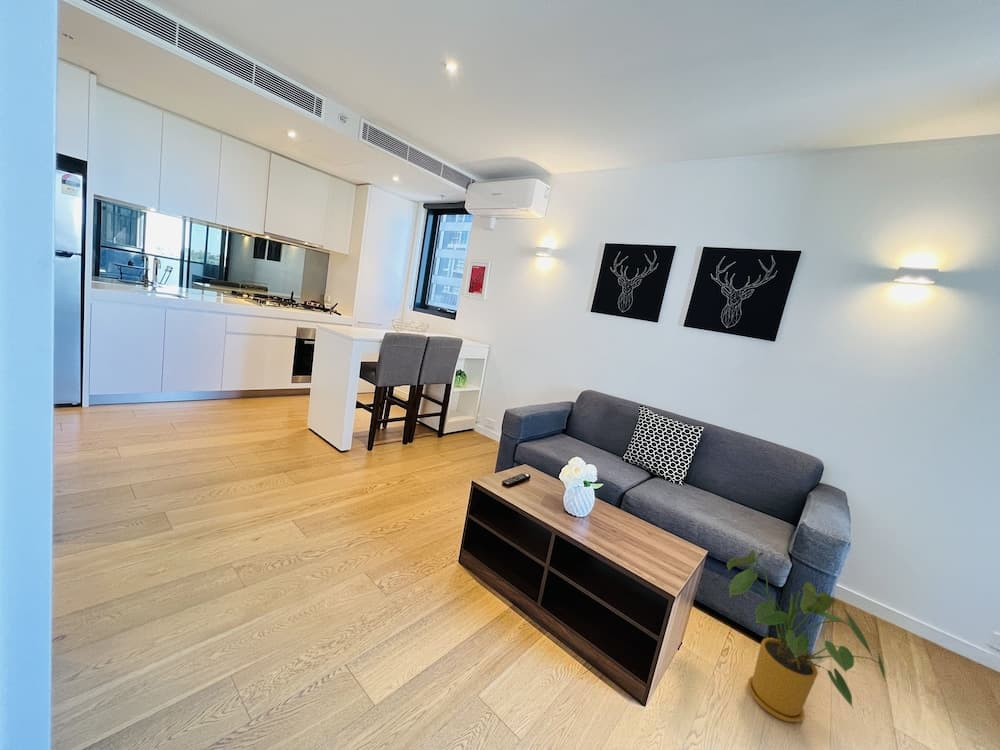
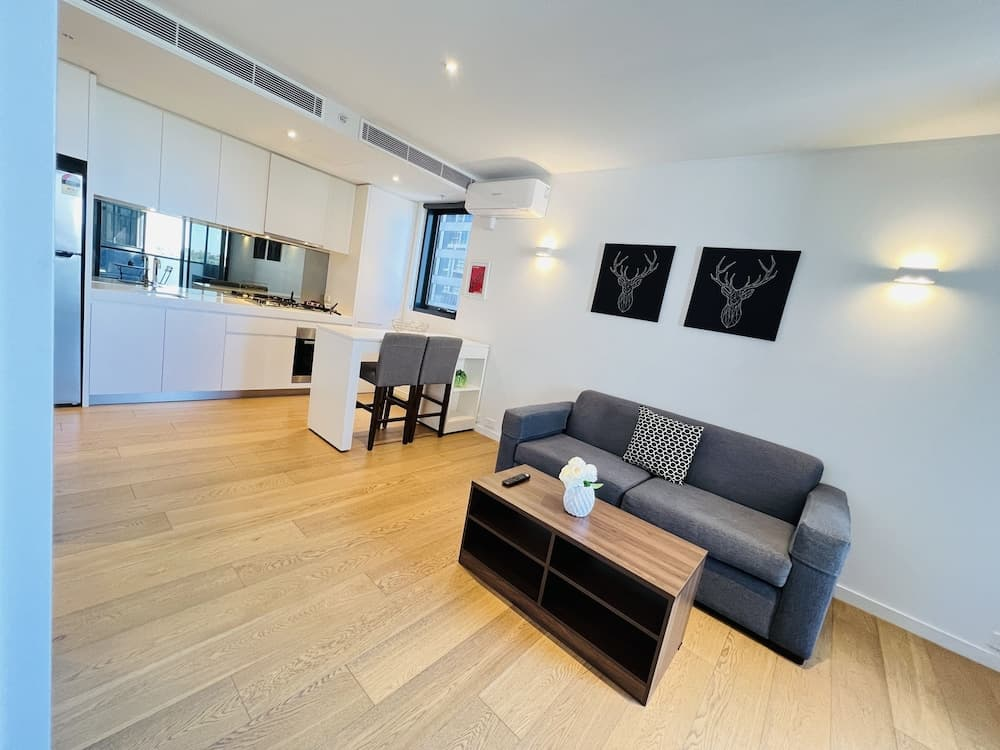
- house plant (787, 644)
